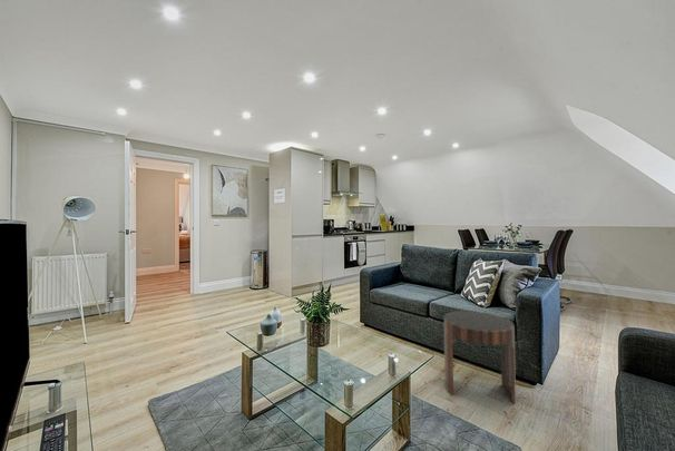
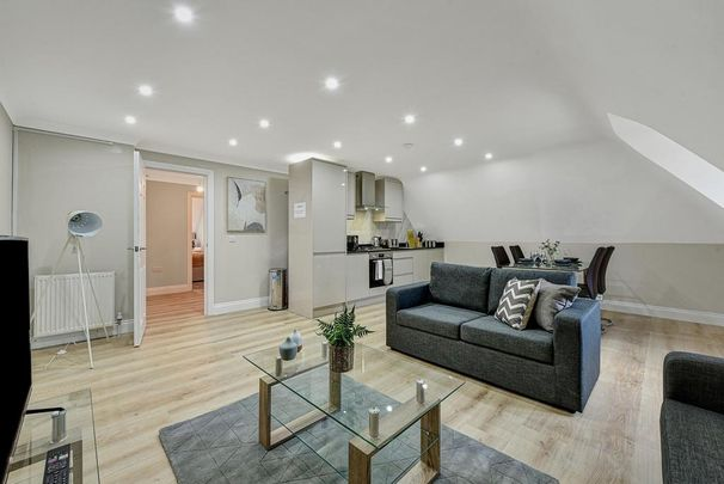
- side table (478, 343)
